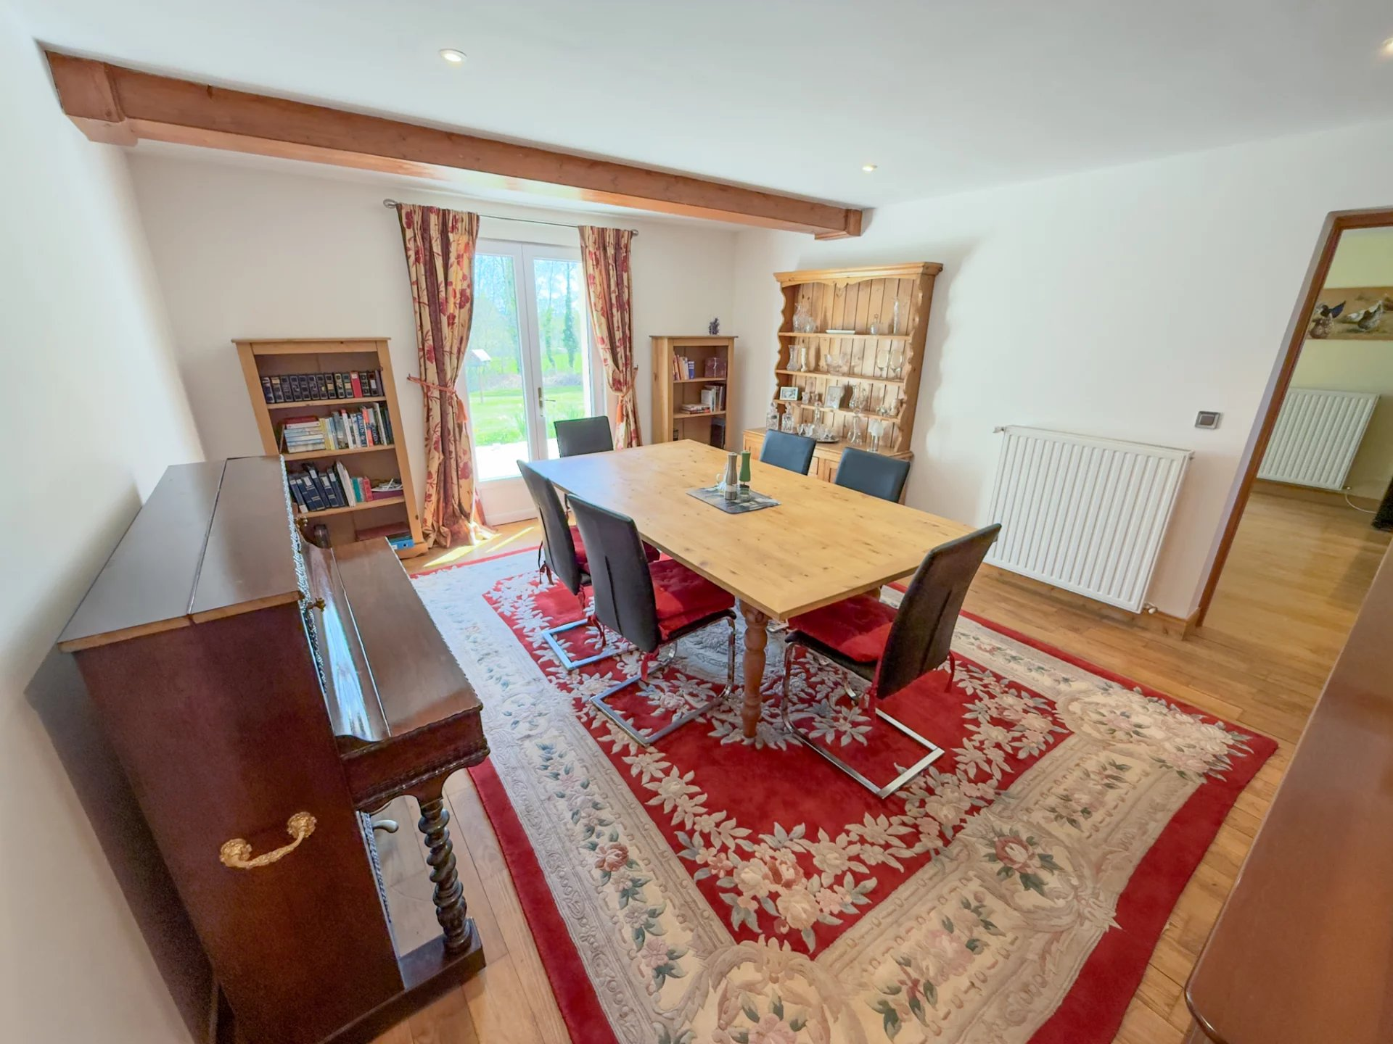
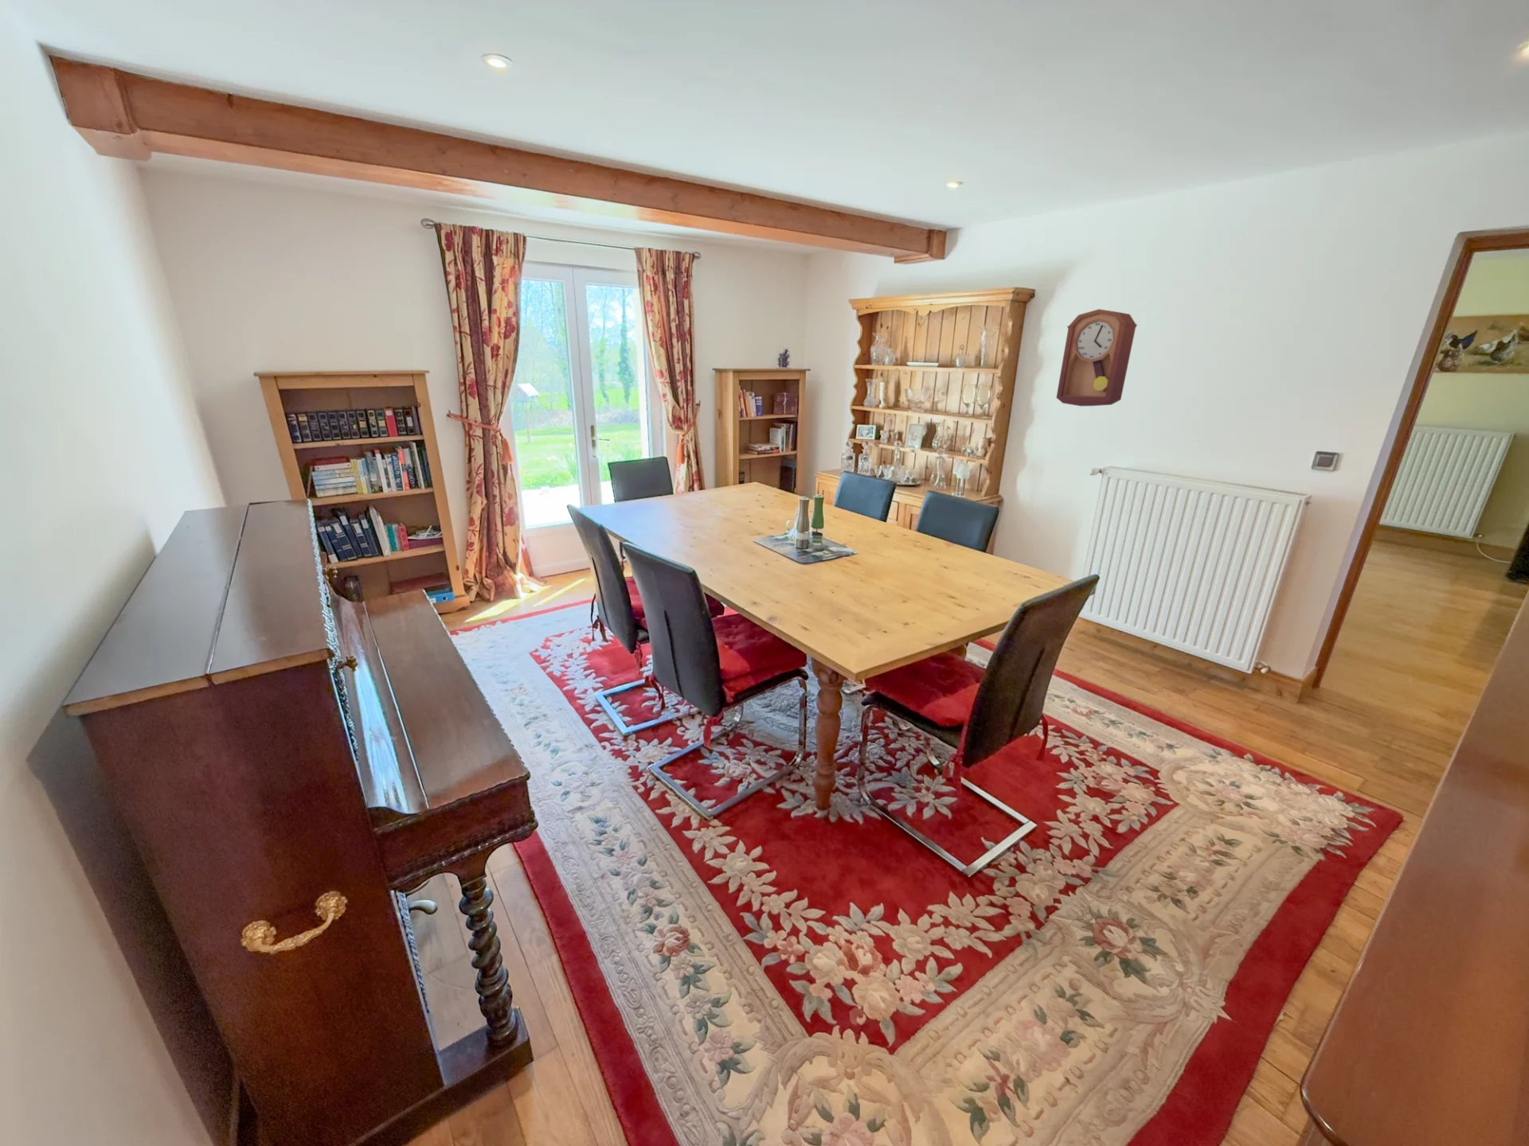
+ pendulum clock (1096, 359)
